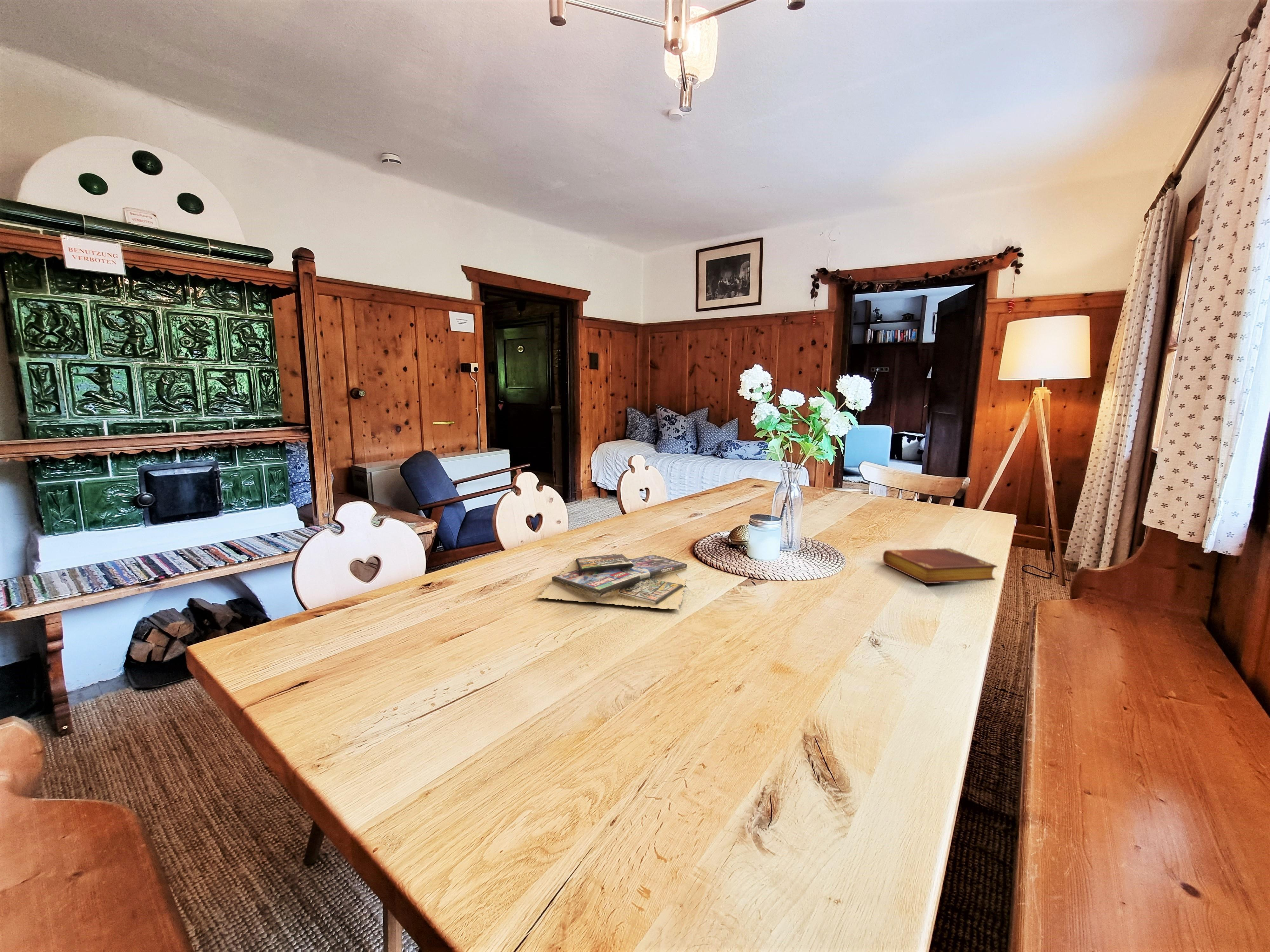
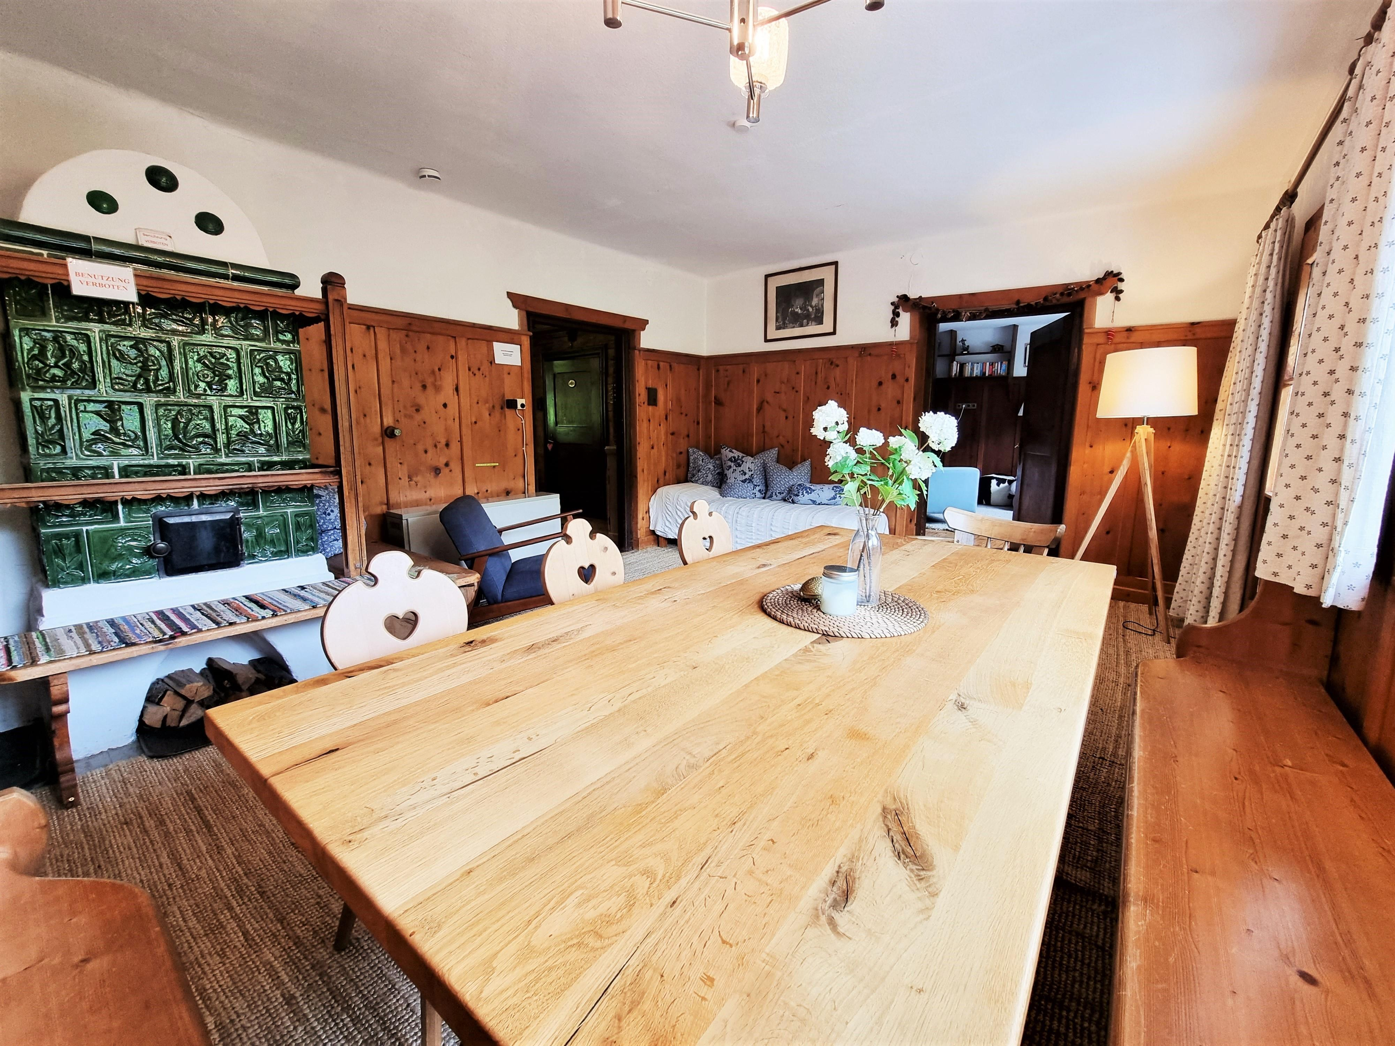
- book (937, 564)
- video game cases (622, 570)
